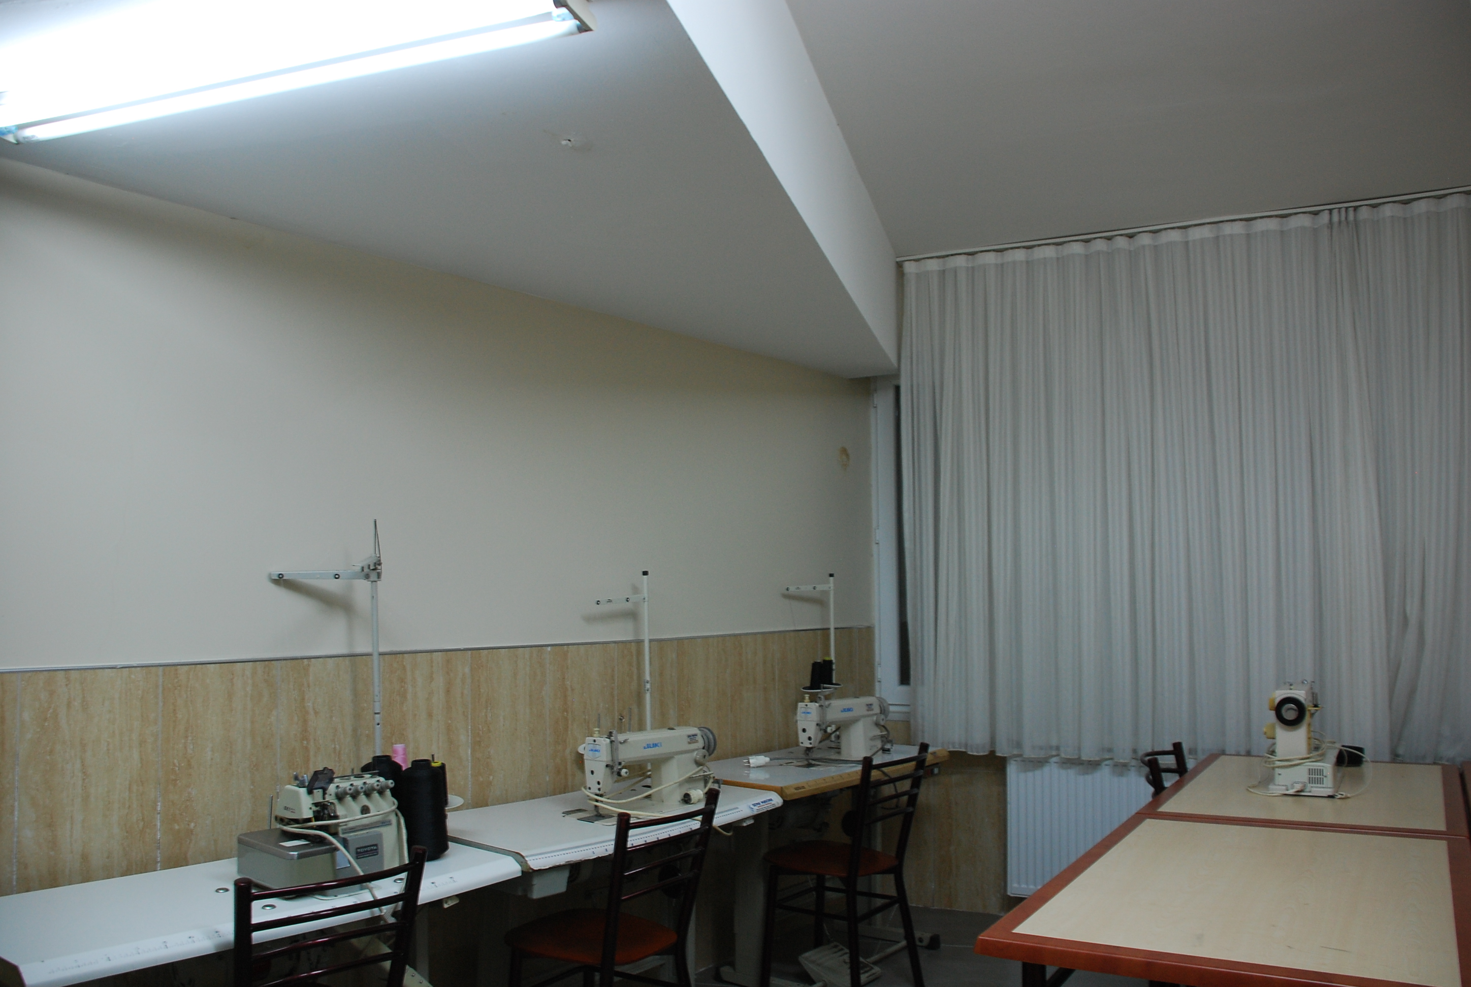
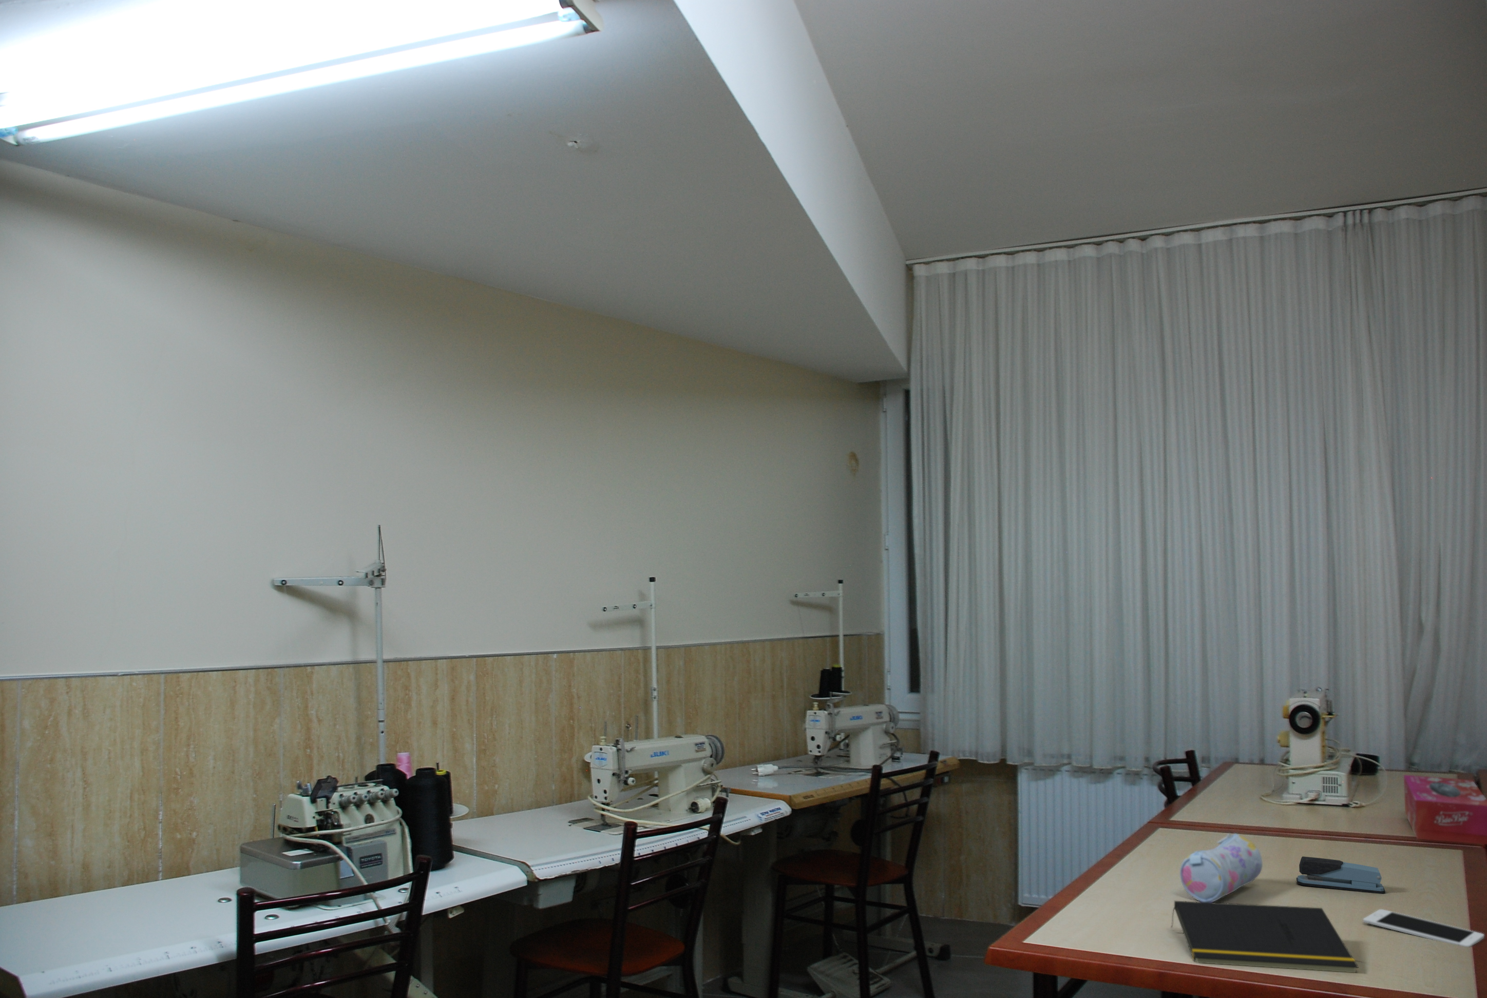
+ tissue box (1446, 810)
+ notepad (1261, 936)
+ stapler (1339, 873)
+ cell phone (1422, 928)
+ pencil case (1222, 867)
